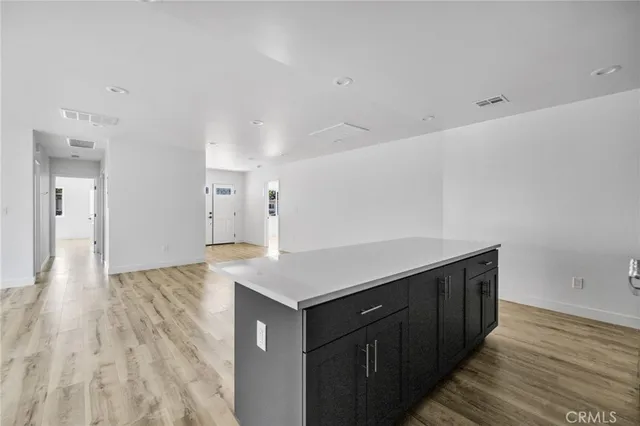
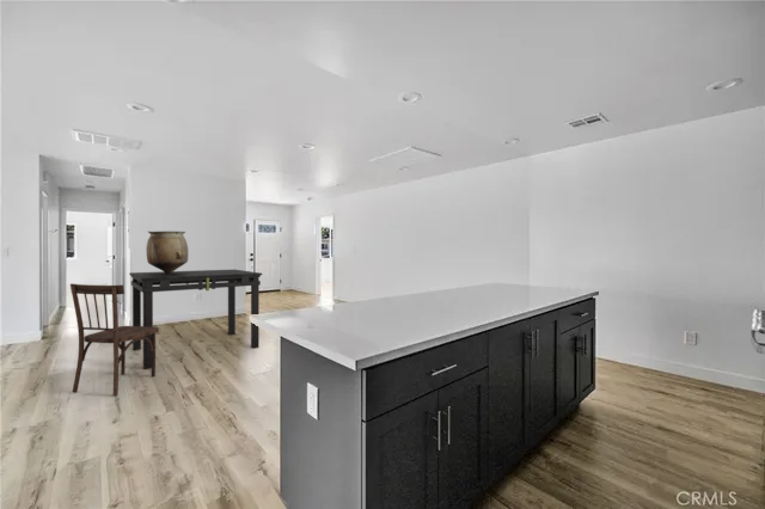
+ ceramic pot (167, 251)
+ dining table (198, 289)
+ dining chair (118, 332)
